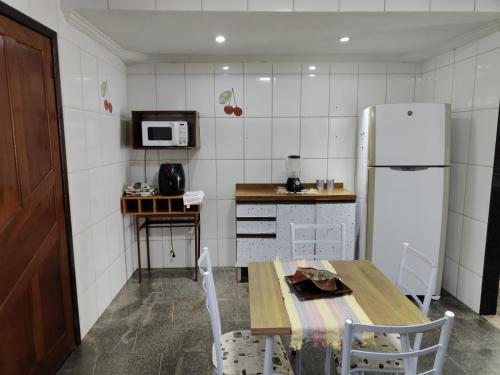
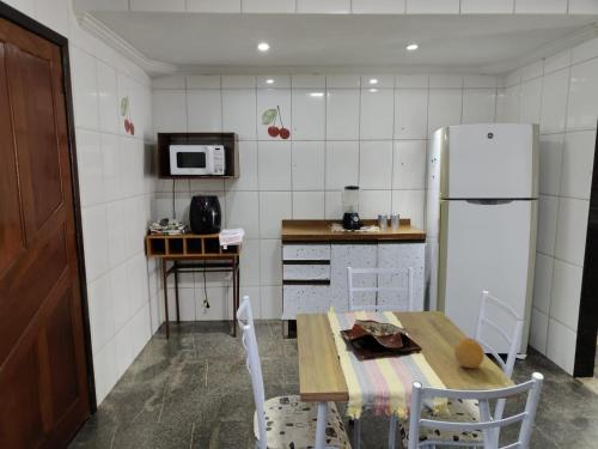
+ fruit (469, 352)
